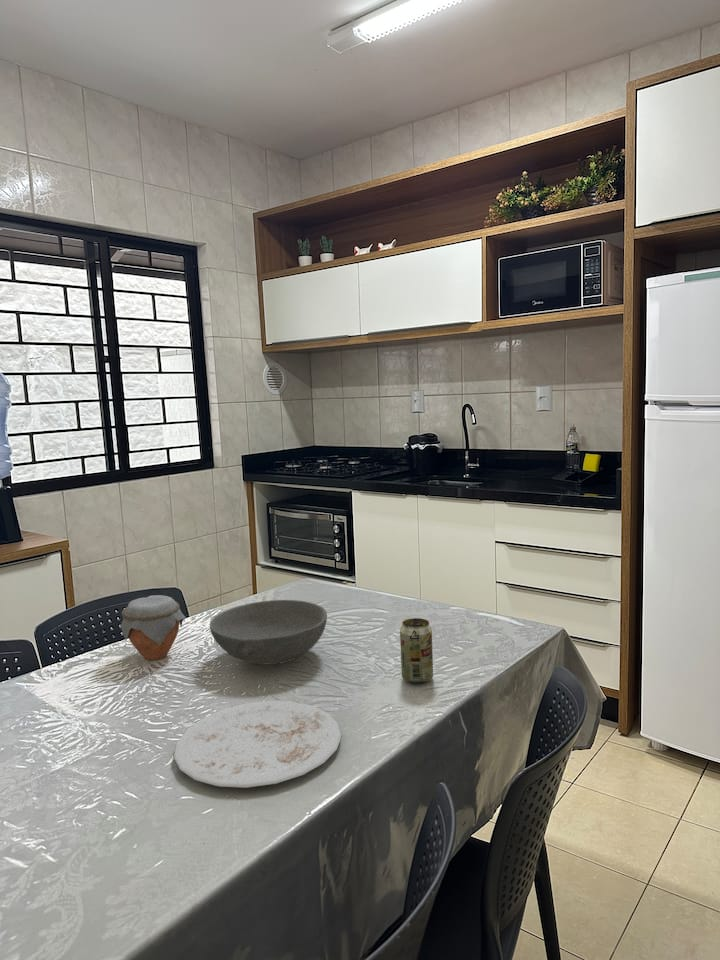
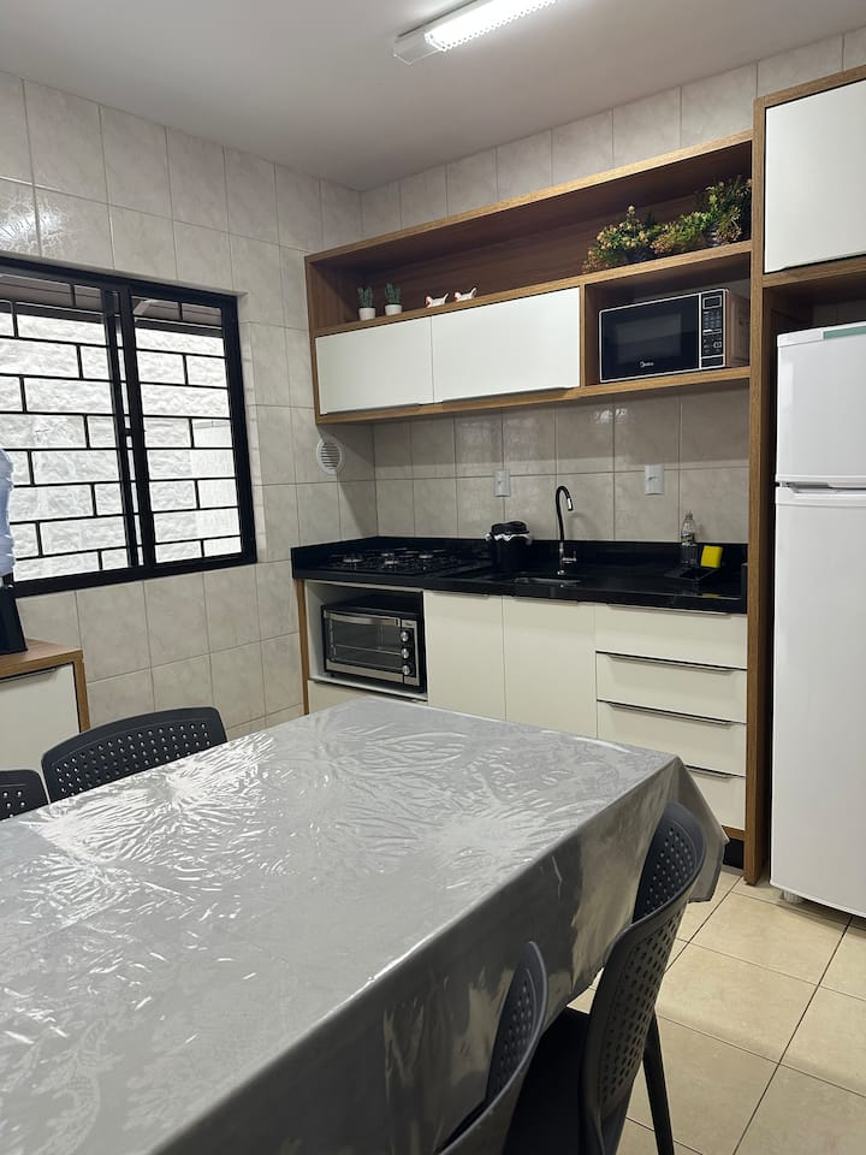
- bowl (270, 637)
- plate (259, 741)
- beverage can (416, 650)
- jar (153, 628)
